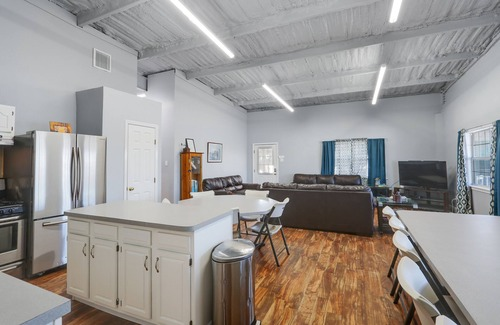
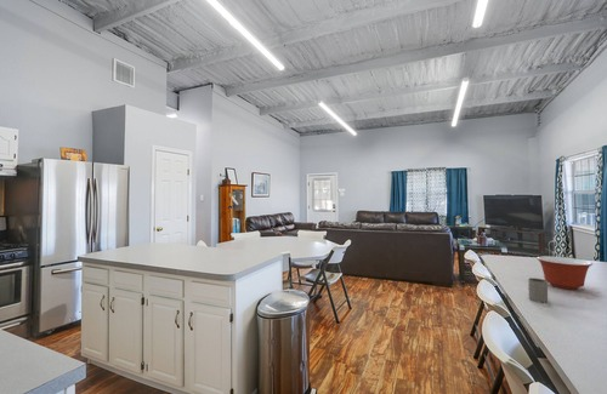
+ mug (538, 289)
+ mixing bowl (563, 273)
